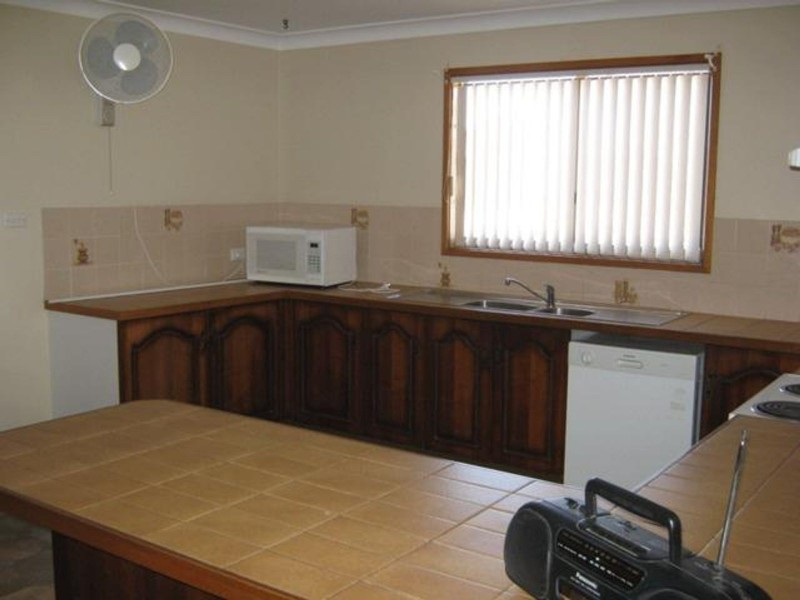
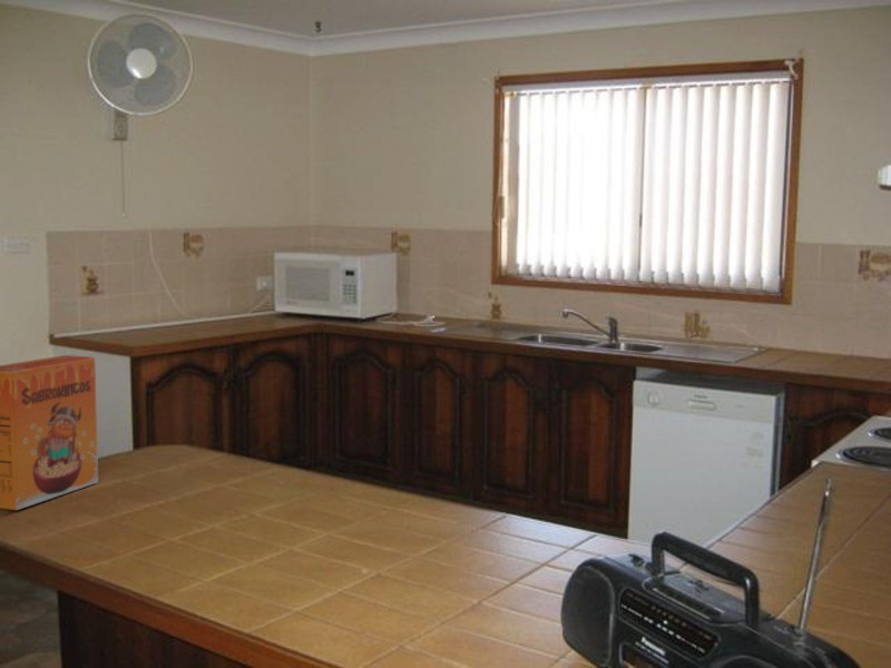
+ cereal box (41, 429)
